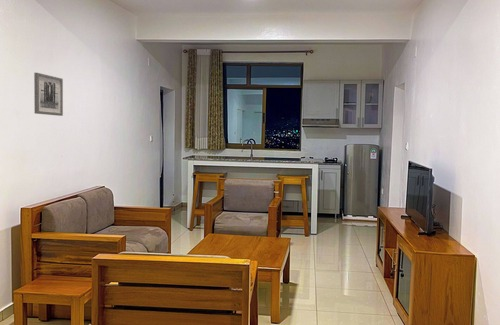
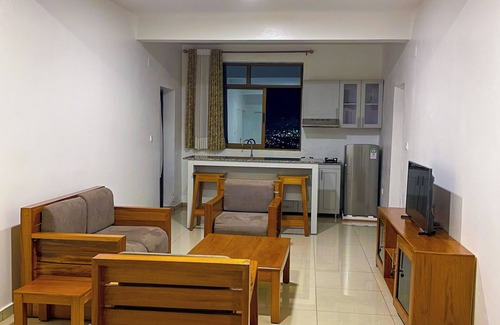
- wall art (49, 95)
